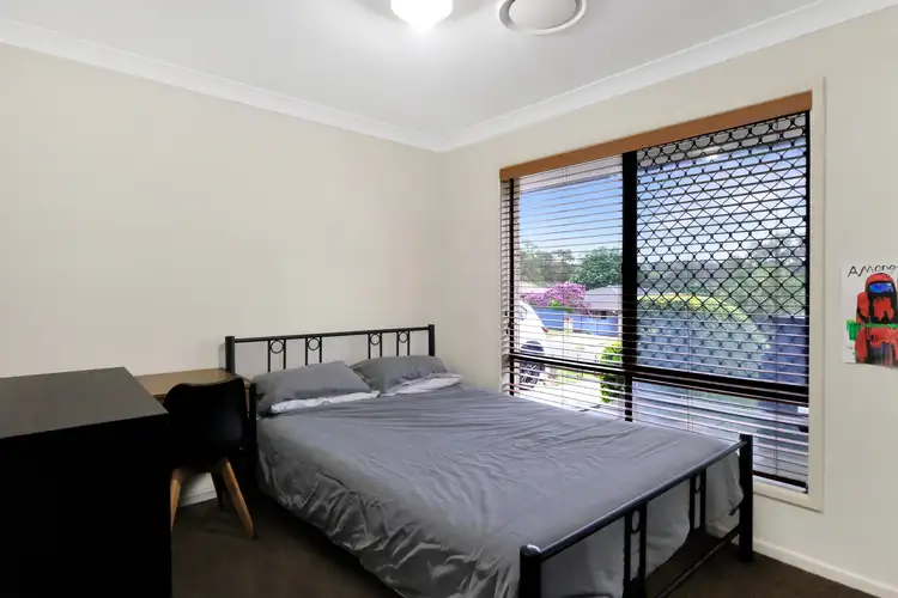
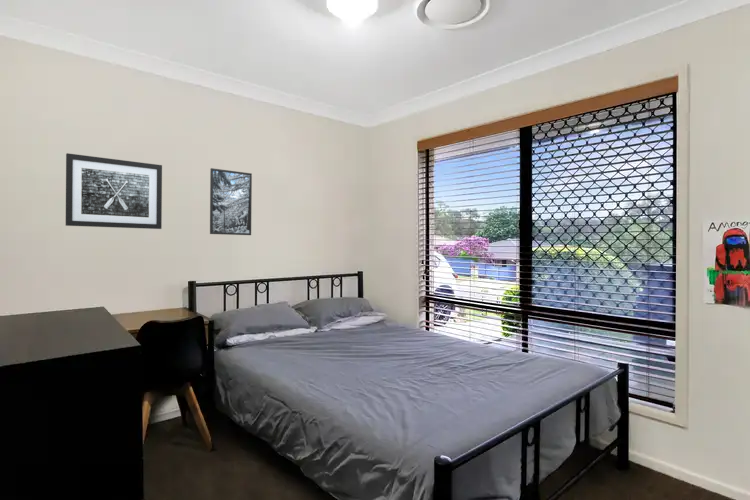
+ wall art (116, 193)
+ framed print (231, 202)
